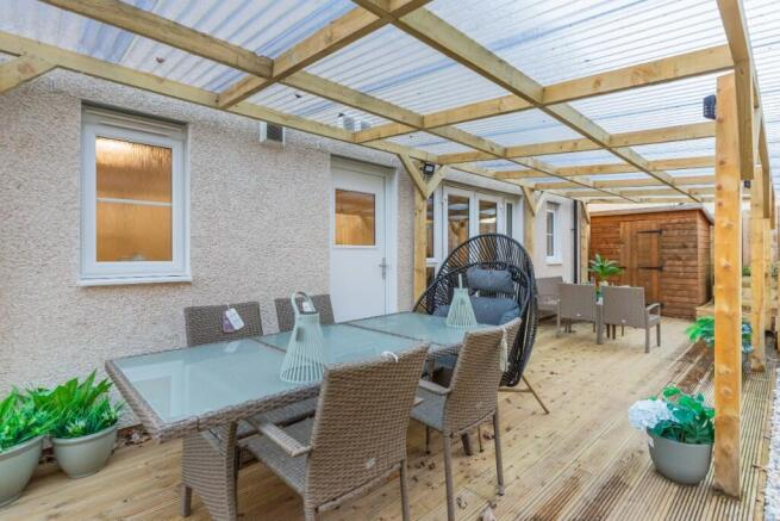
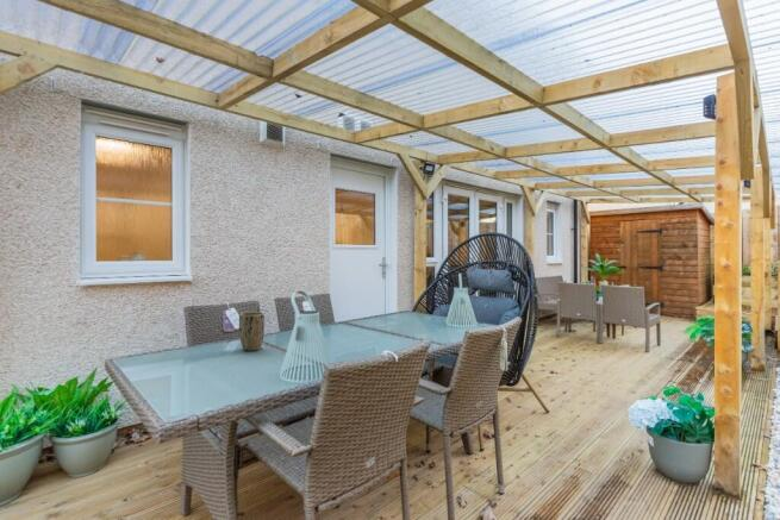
+ plant pot (251, 331)
